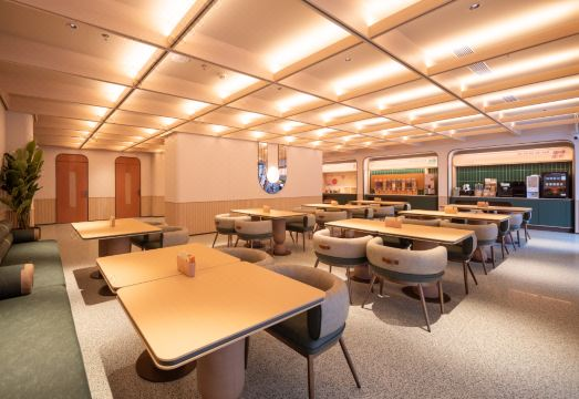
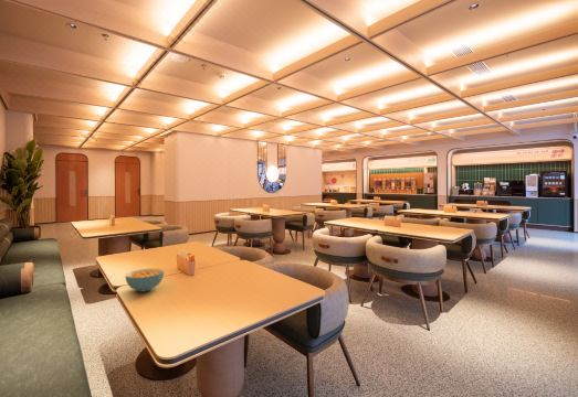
+ cereal bowl (145, 281)
